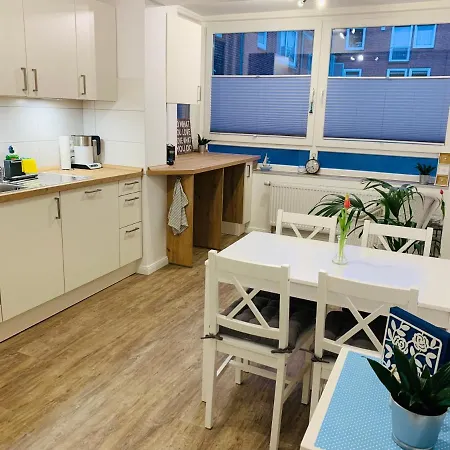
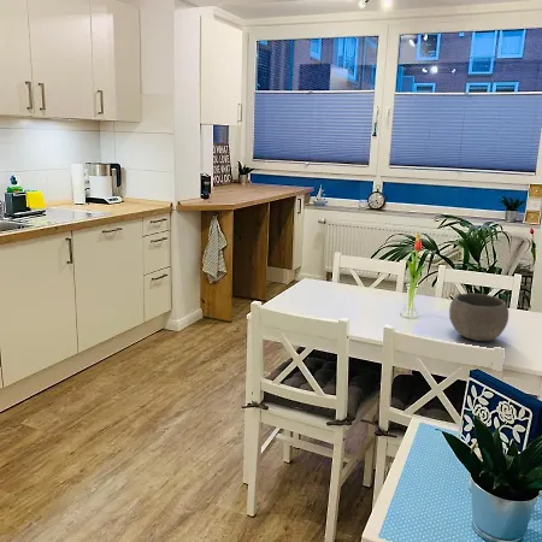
+ bowl (477, 318)
